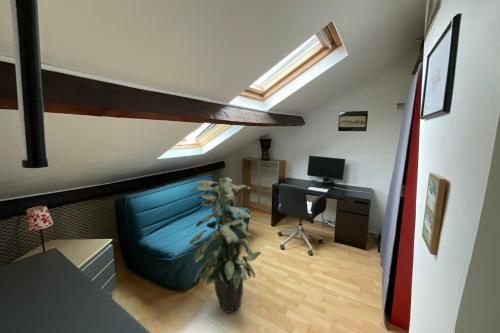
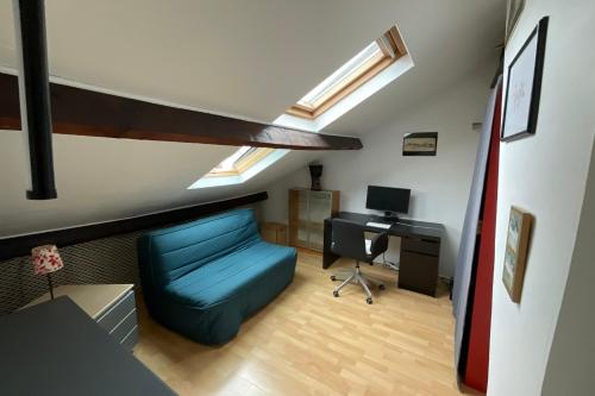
- indoor plant (223, 242)
